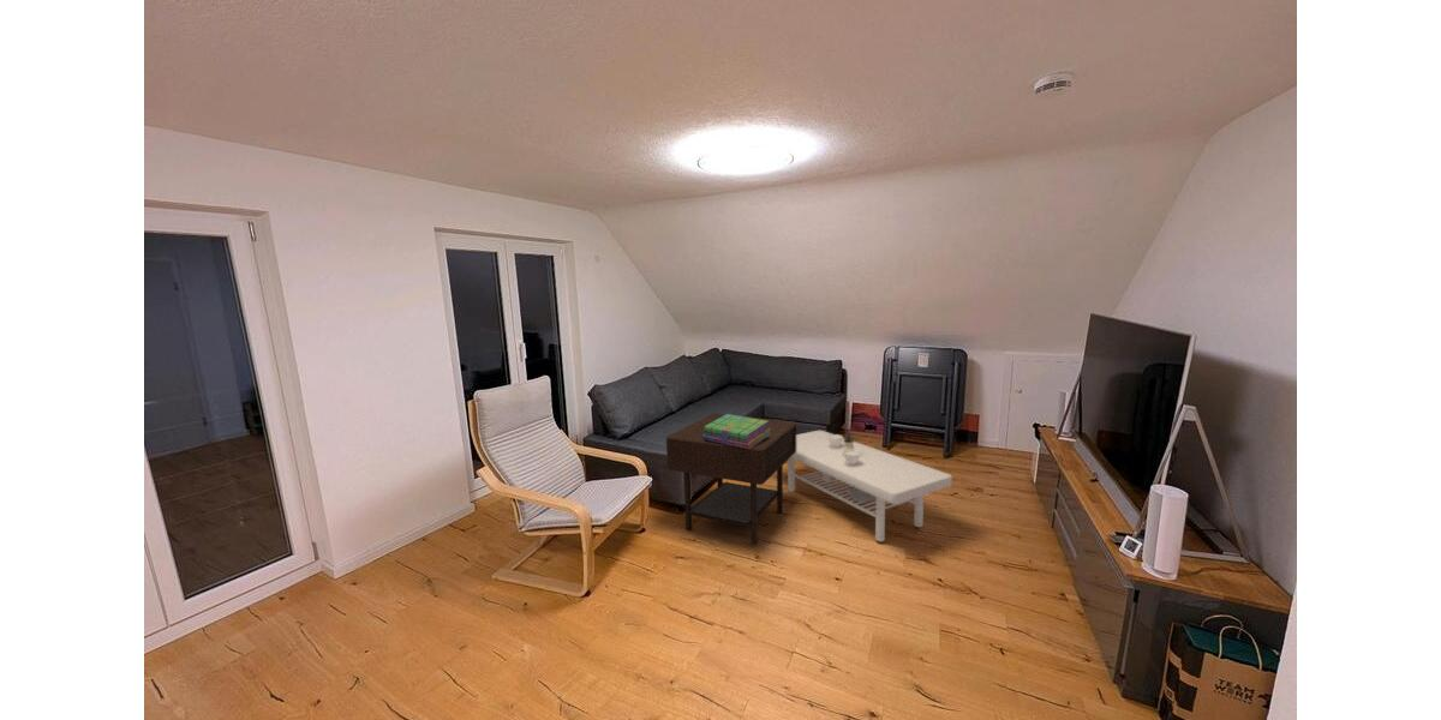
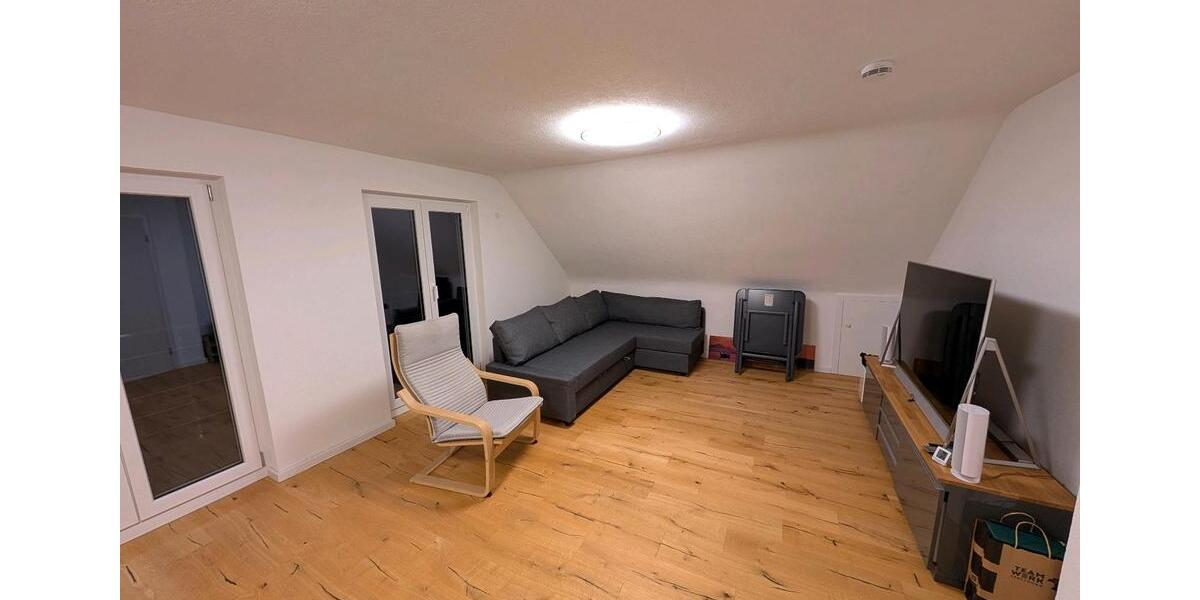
- coffee table (849, 467)
- stack of books (736, 431)
- side table (735, 475)
